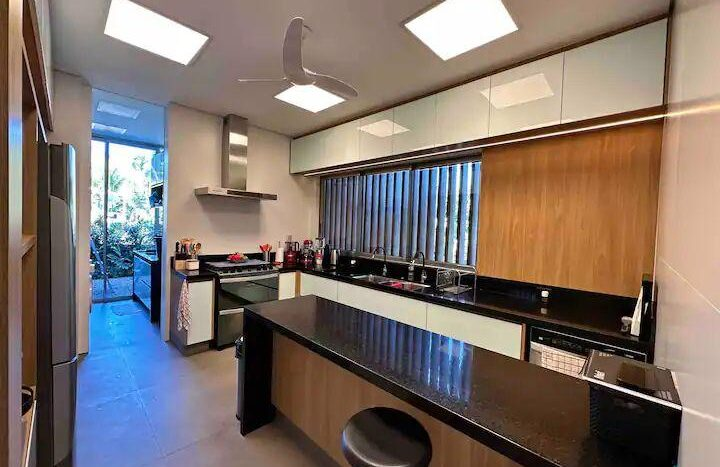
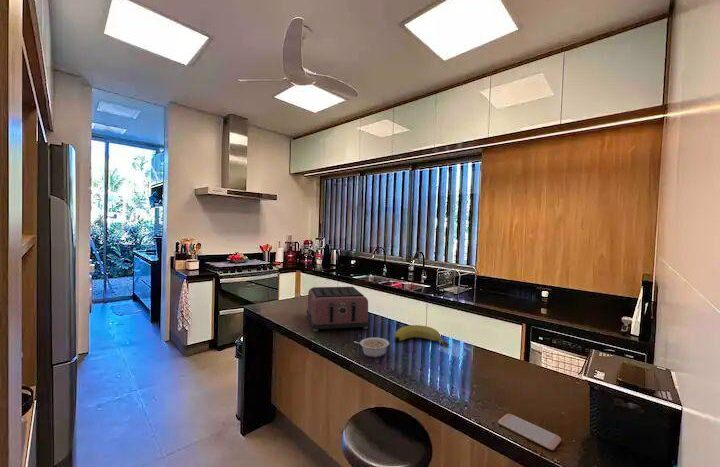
+ toaster (337, 306)
+ legume (373, 347)
+ banana (419, 335)
+ smartphone (528, 430)
